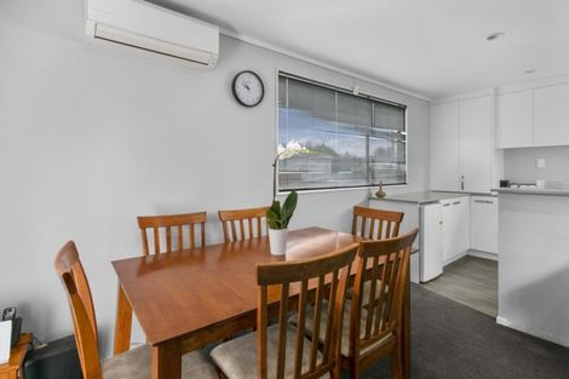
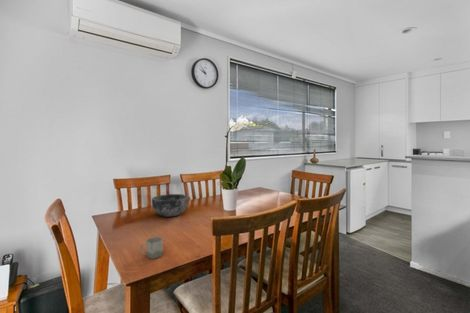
+ bowl (170, 205)
+ cup (151, 247)
